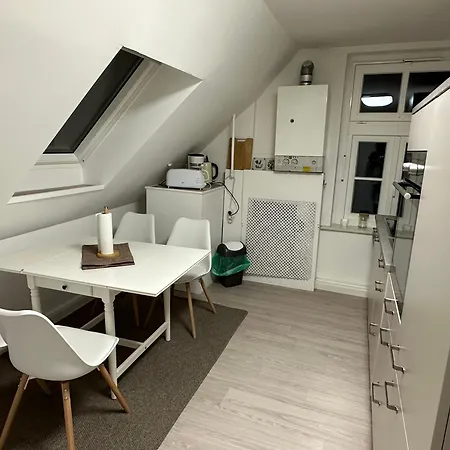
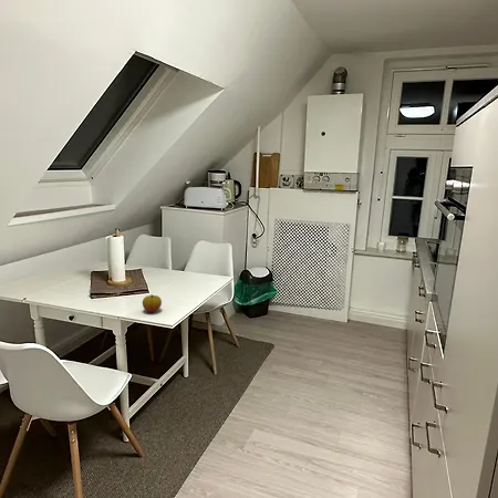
+ apple (152, 302)
